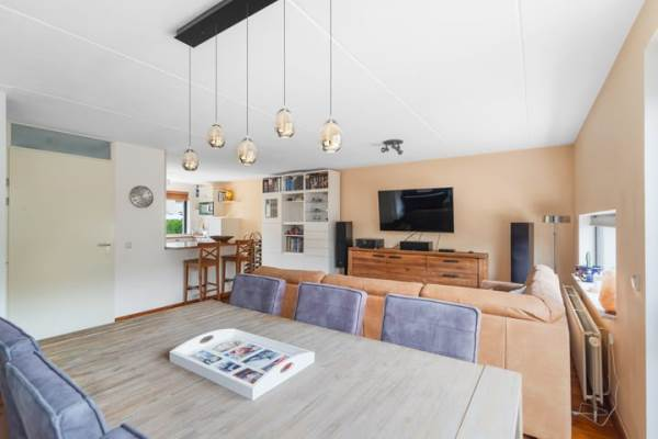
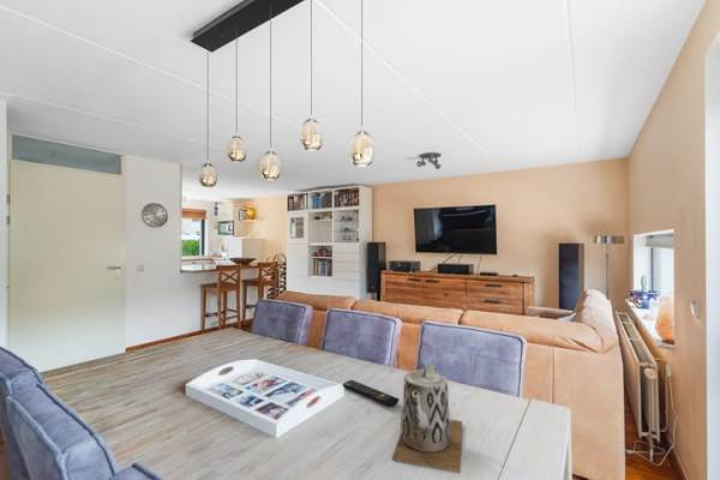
+ remote control (368, 392)
+ teapot (430, 401)
